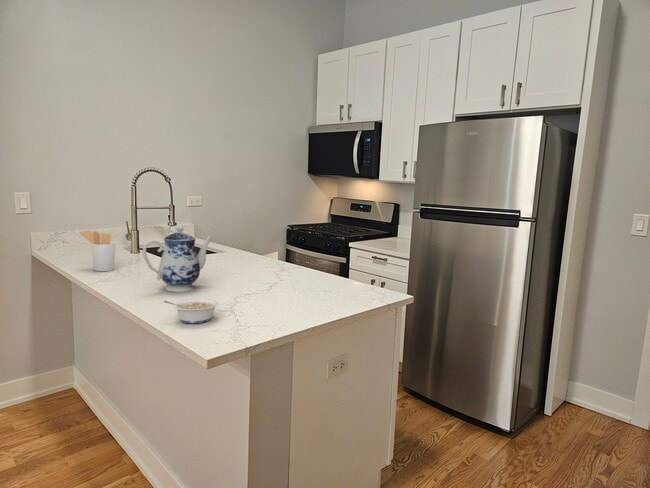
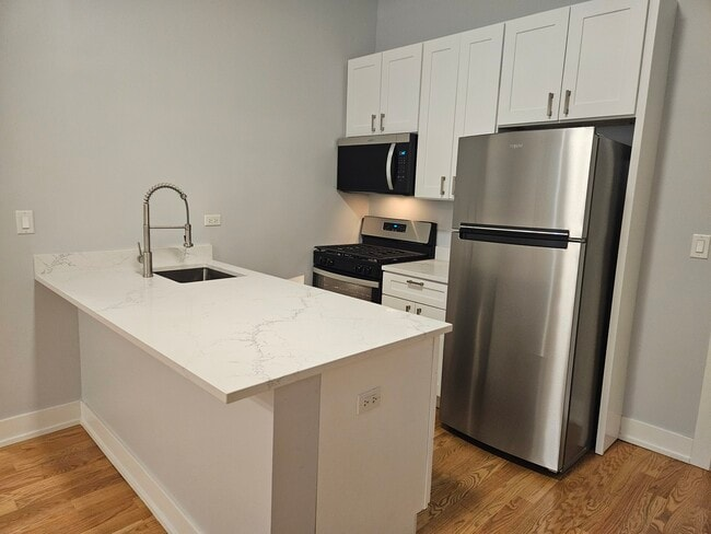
- utensil holder (98, 249)
- teapot (179, 257)
- legume (194, 310)
